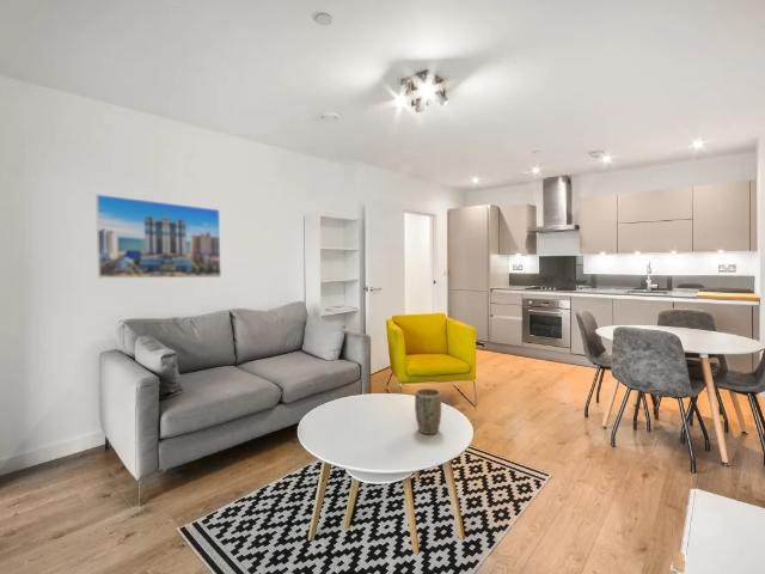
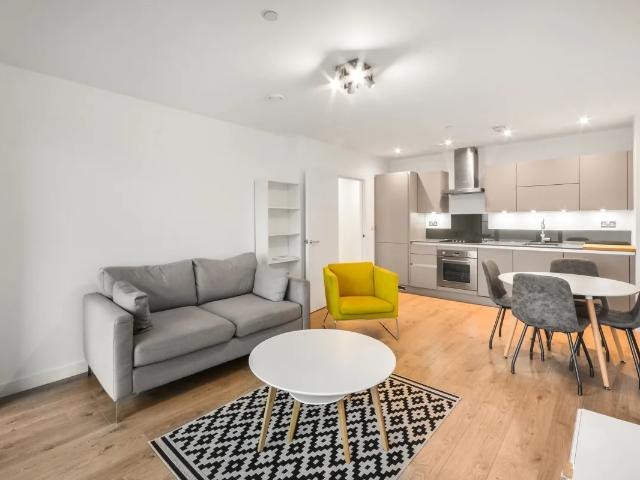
- plant pot (428, 410)
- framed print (164, 240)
